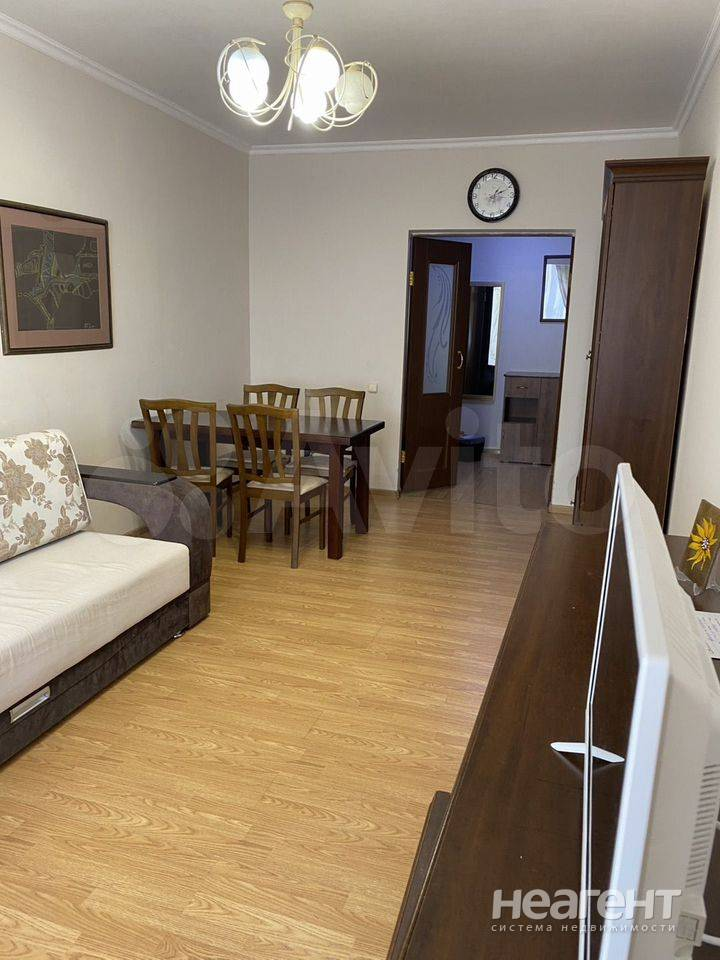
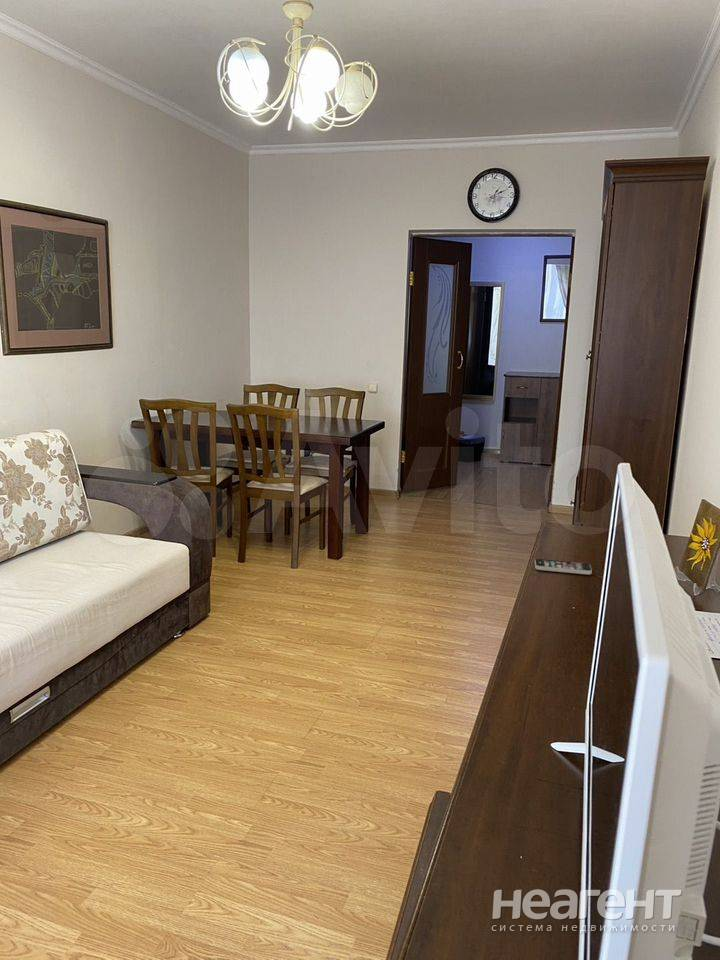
+ smartphone (562, 566)
